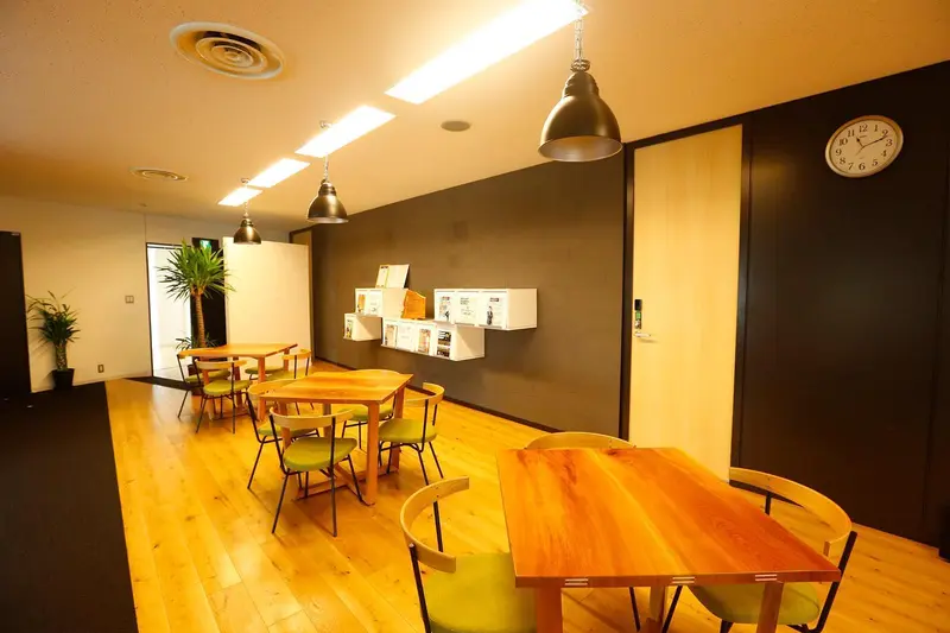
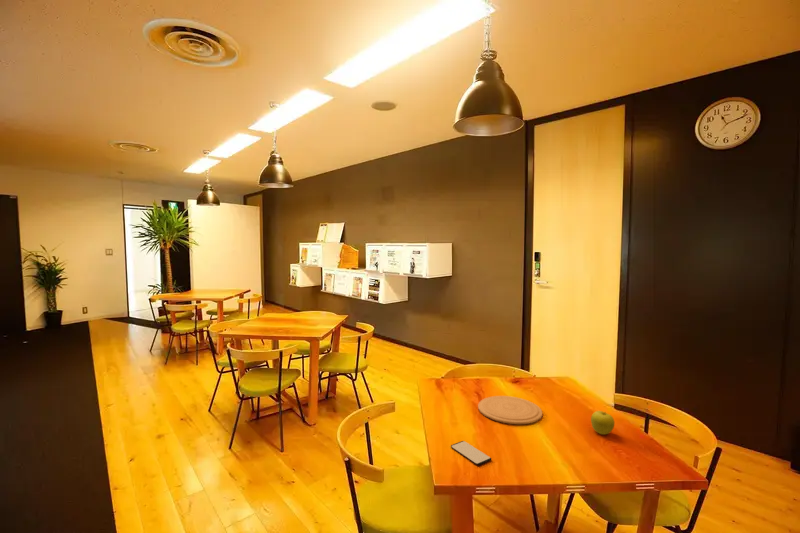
+ fruit (602, 422)
+ plate (509, 408)
+ smartphone (470, 452)
